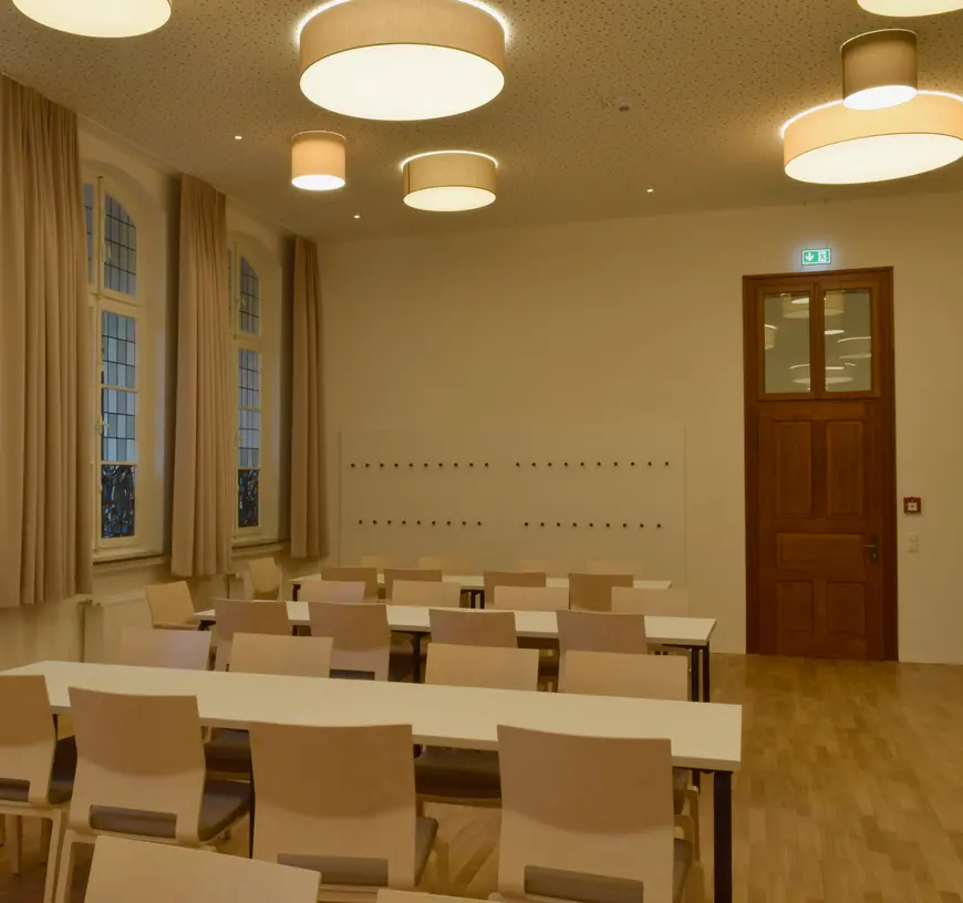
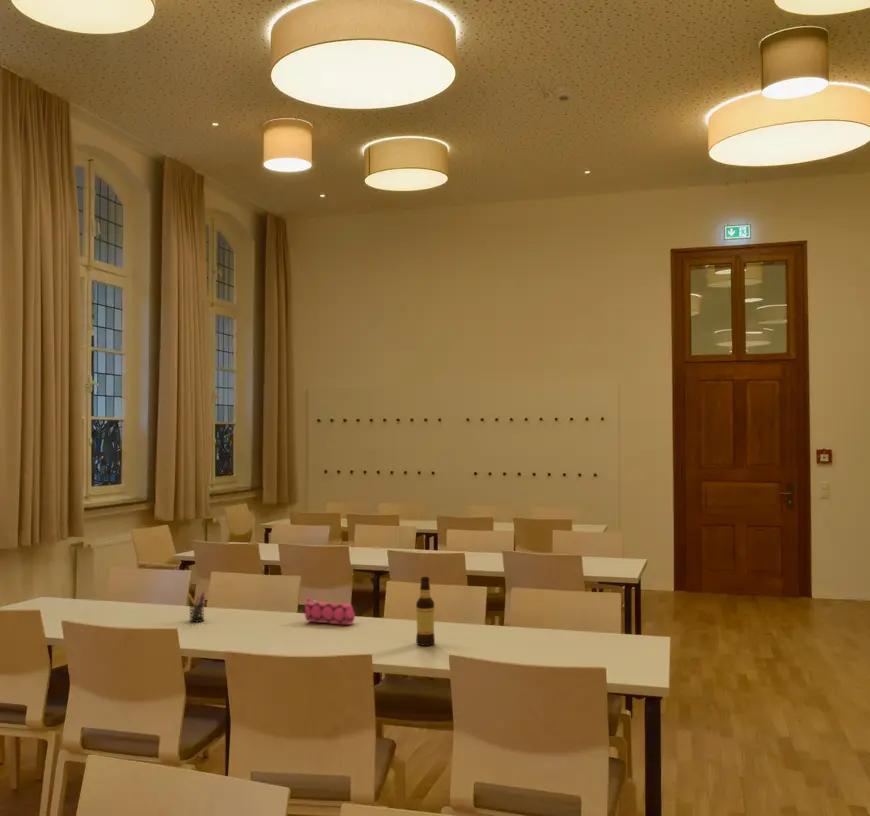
+ pen holder (198, 605)
+ pencil case (329, 611)
+ bottle (425, 610)
